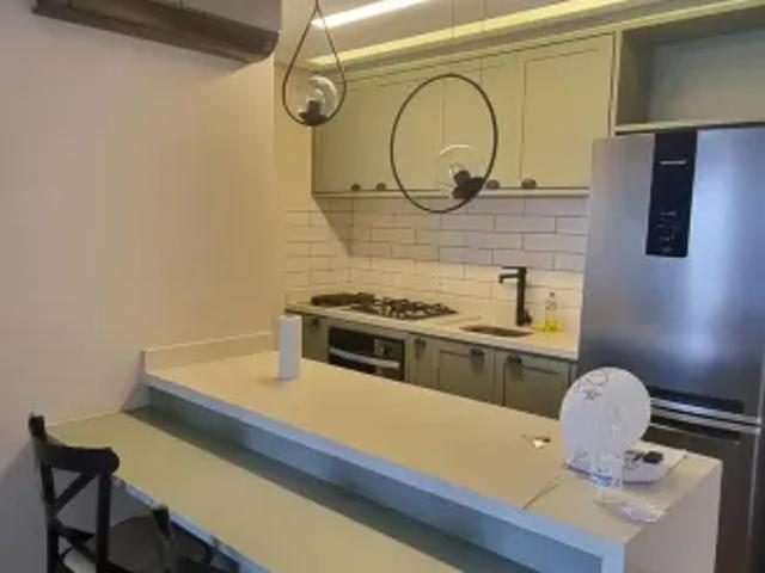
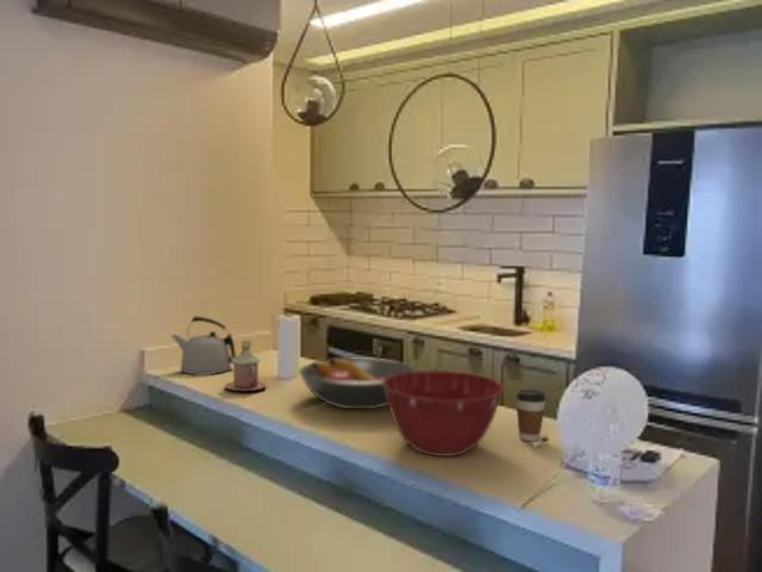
+ coffee cup (530, 415)
+ fruit bowl (358, 381)
+ mixing bowl (442, 415)
+ mug (245, 363)
+ kettle (204, 343)
